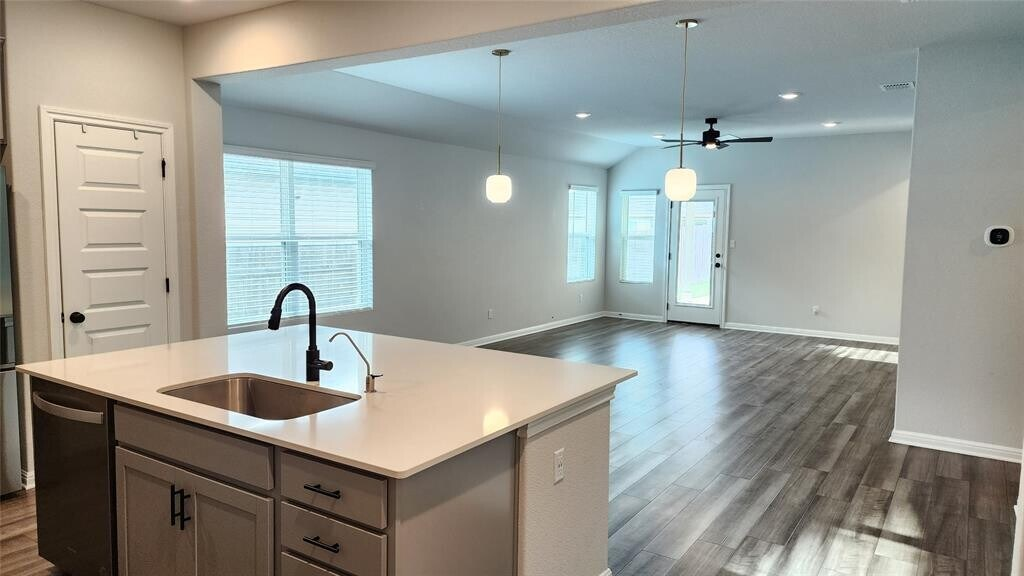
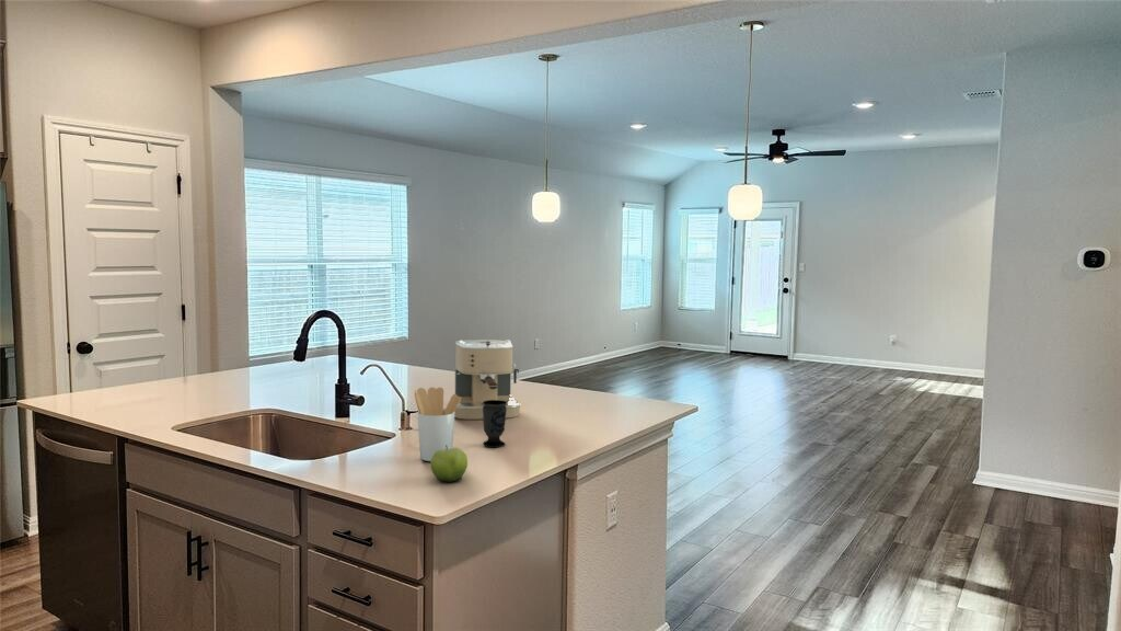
+ coffee maker (485, 376)
+ cup (494, 423)
+ utensil holder (434, 421)
+ fruit (449, 462)
